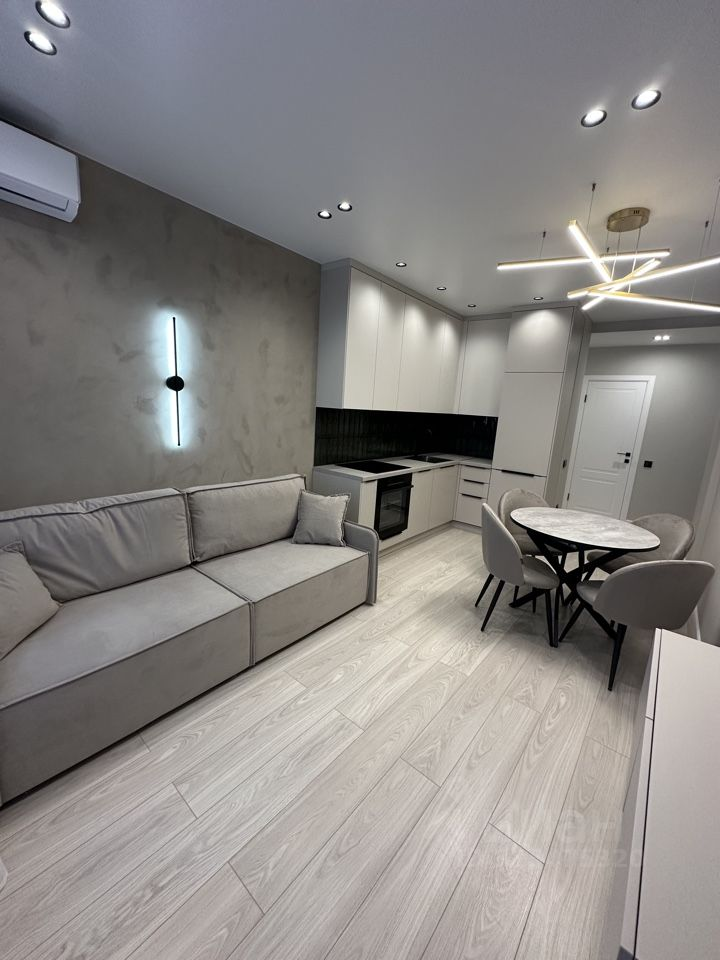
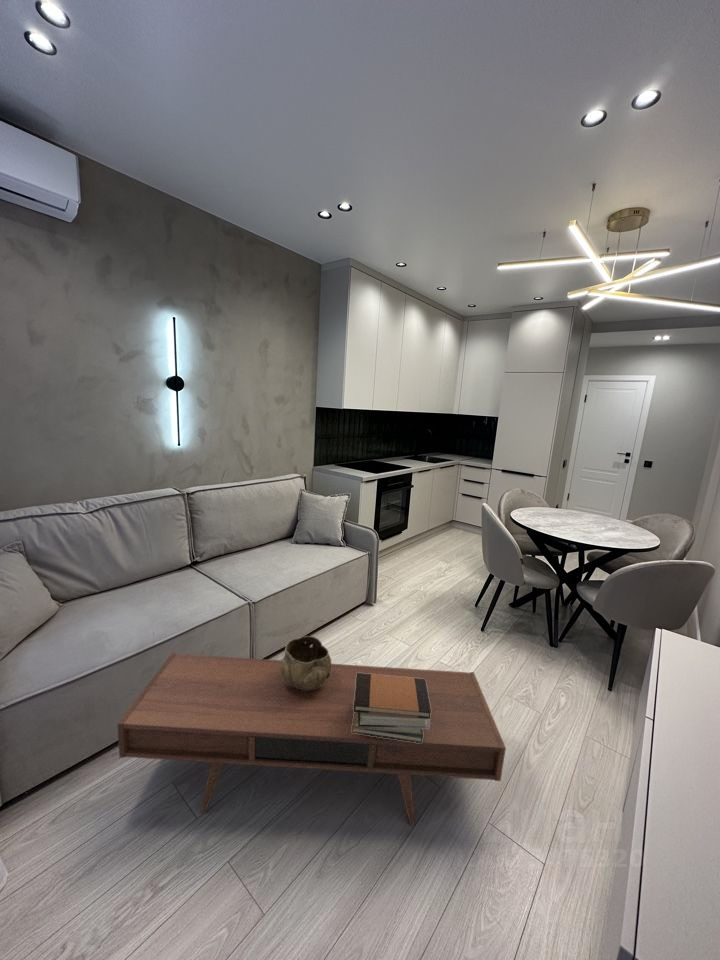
+ decorative bowl (305, 663)
+ book stack (390, 705)
+ coffee table (316, 732)
